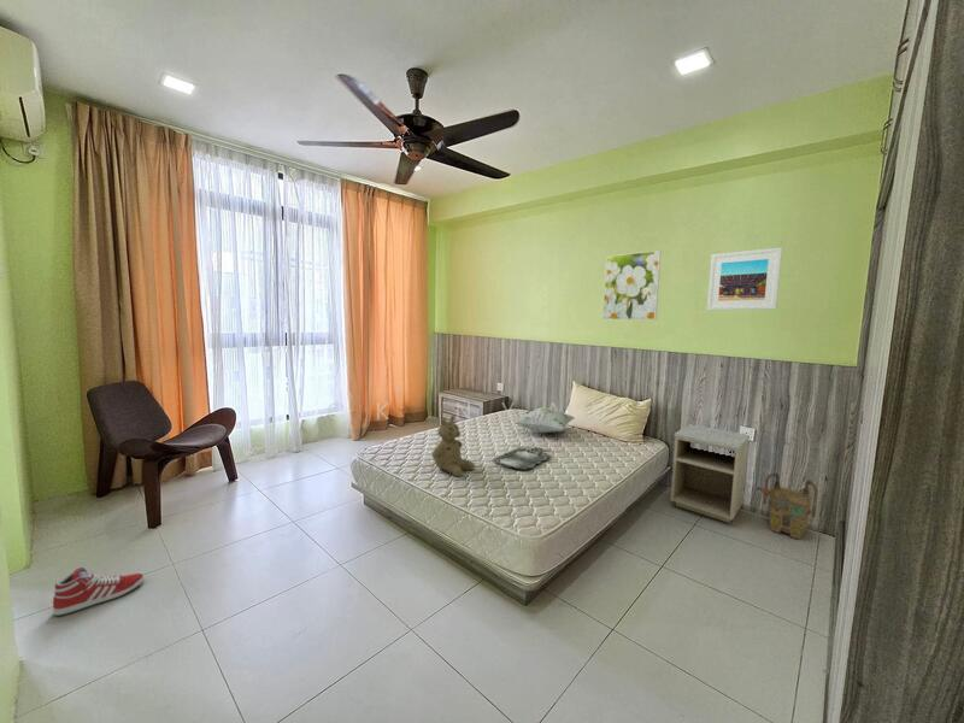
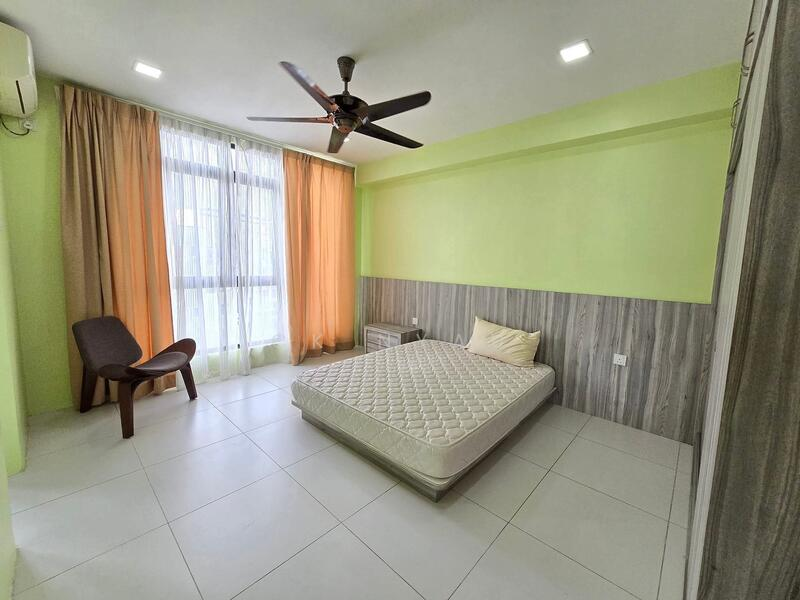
- nightstand (709, 470)
- teddy bear (453, 443)
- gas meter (784, 501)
- serving tray (522, 458)
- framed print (742, 281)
- decorative pillow (543, 419)
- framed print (630, 287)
- sneaker (100, 581)
